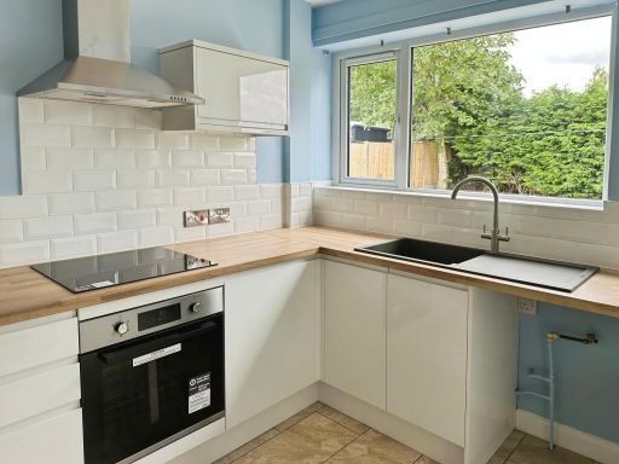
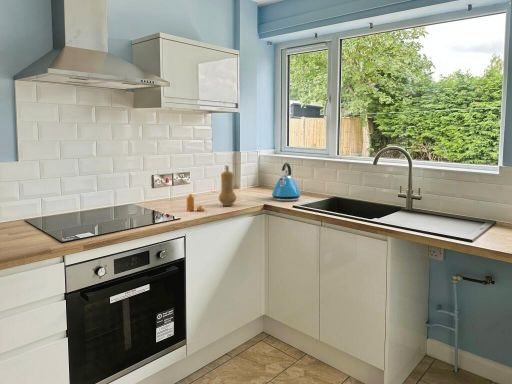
+ kettle (286, 181)
+ pepper mill (227, 185)
+ pepper shaker (193, 202)
